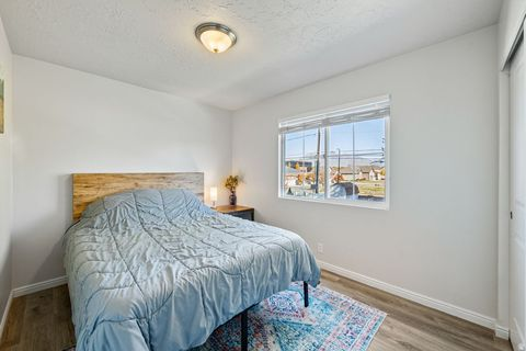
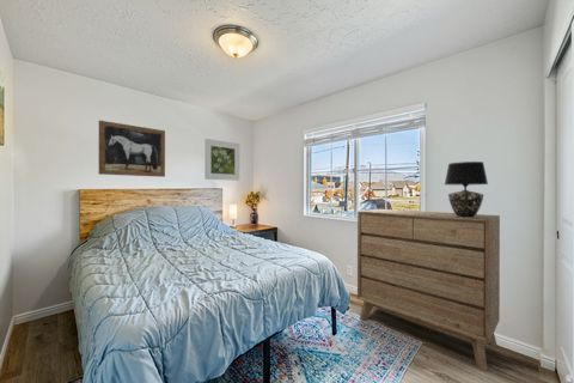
+ table lamp (465, 189)
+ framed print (222, 160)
+ dresser (421, 272)
+ wall art (134, 151)
